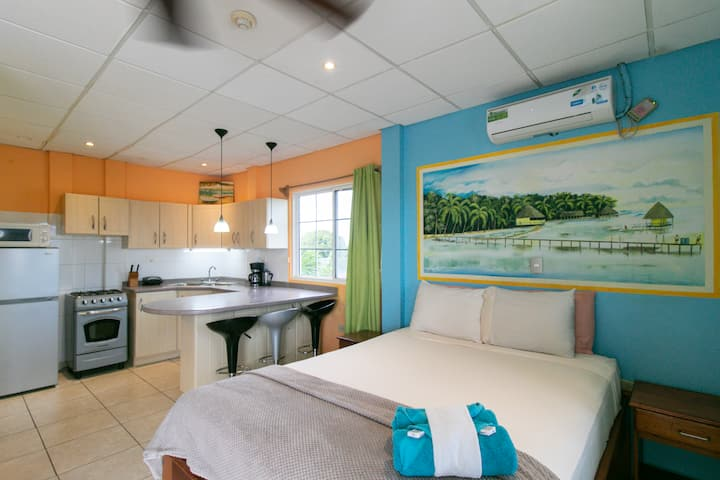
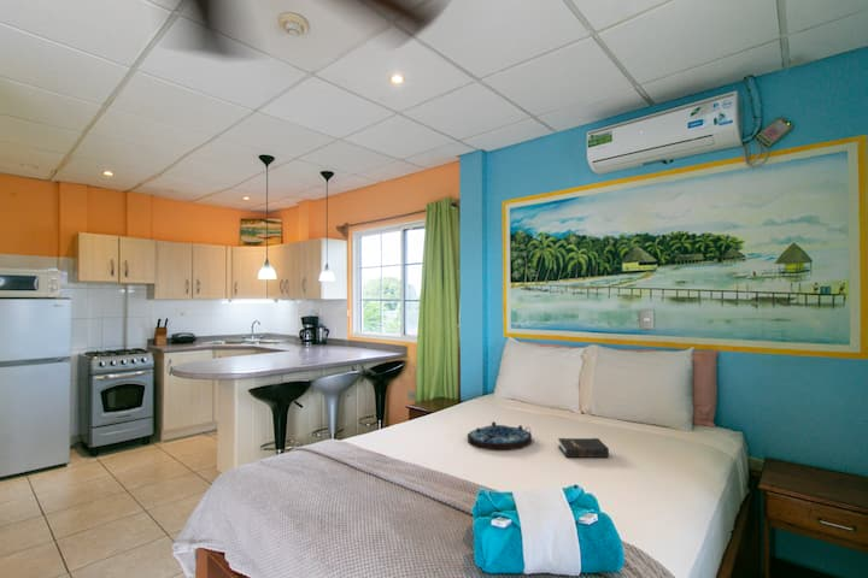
+ serving tray (499, 434)
+ hardback book (582, 447)
